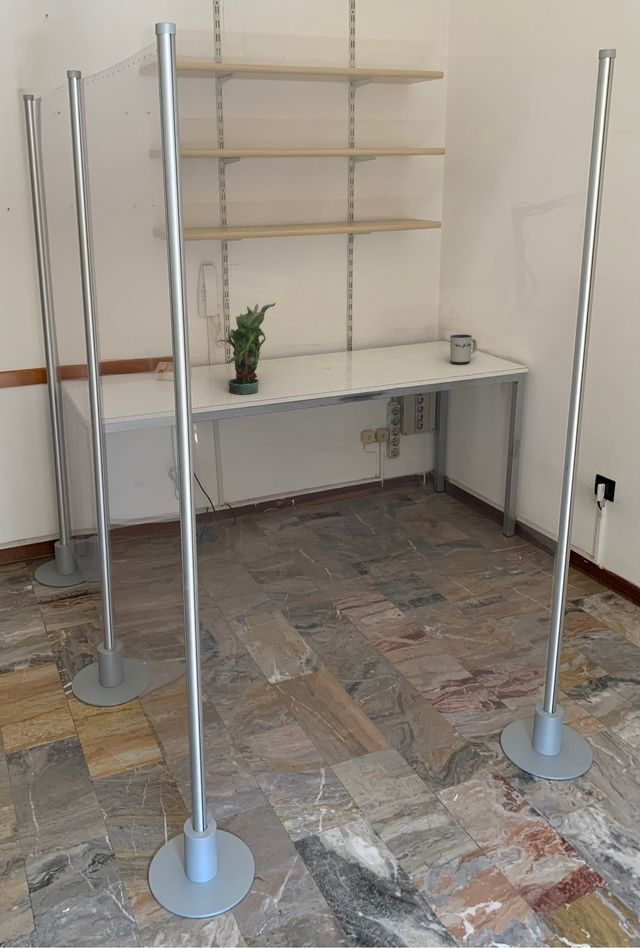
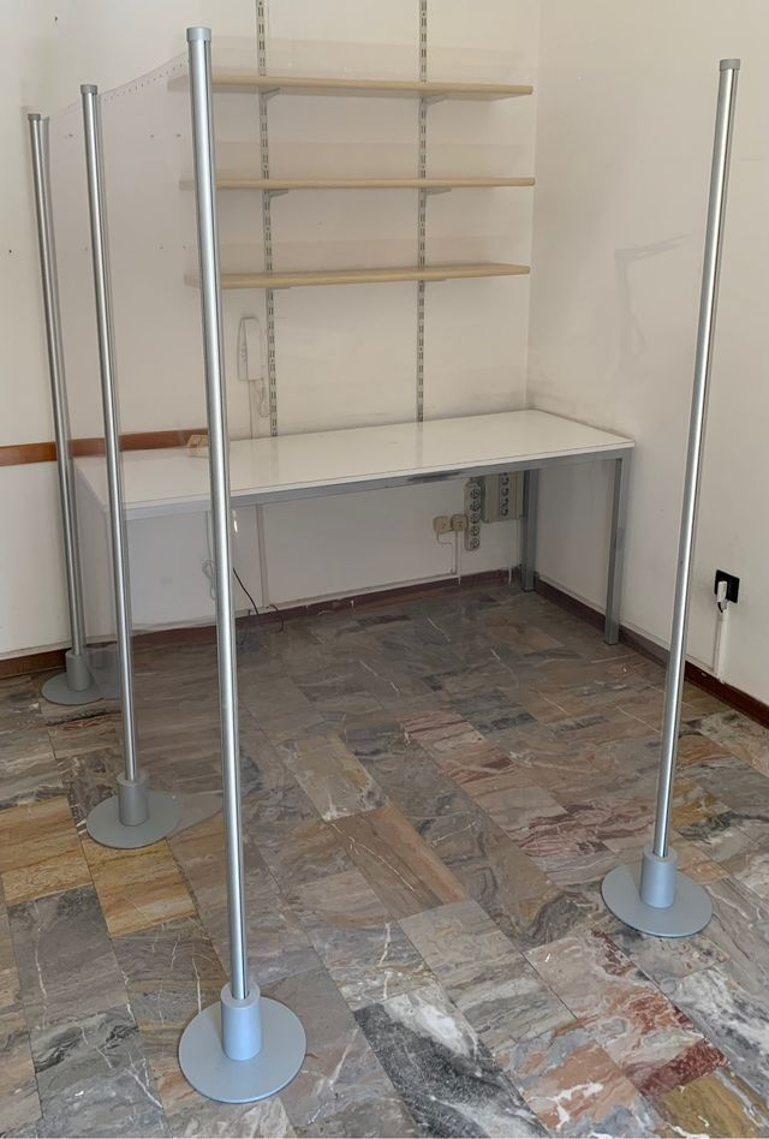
- mug (464, 348)
- potted plant (249, 347)
